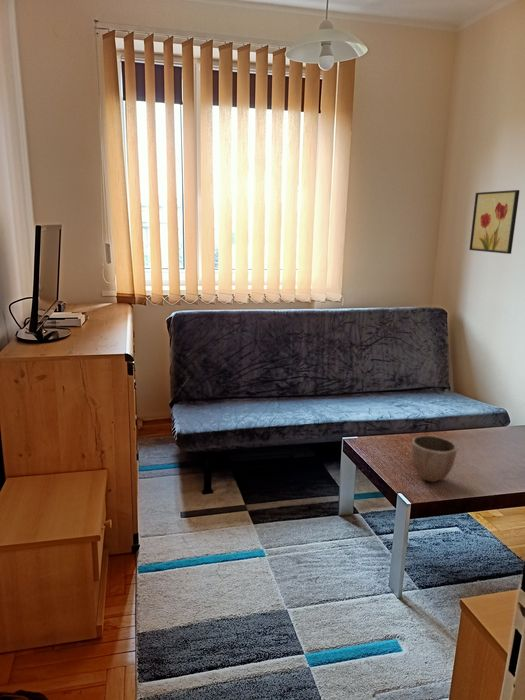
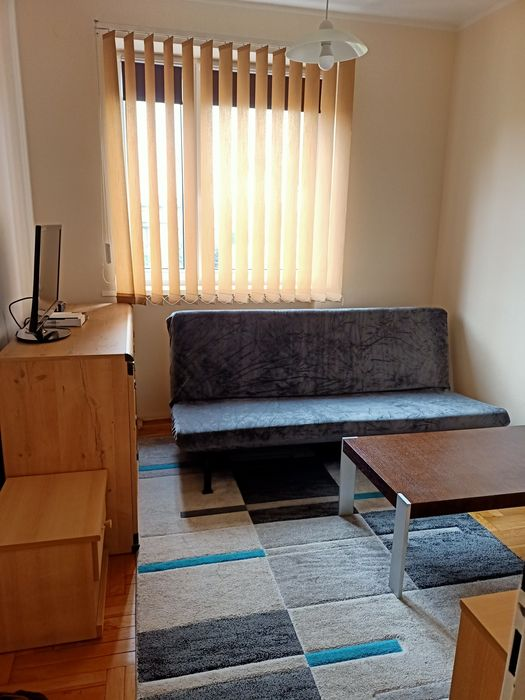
- decorative bowl (432, 460)
- wall art (493, 222)
